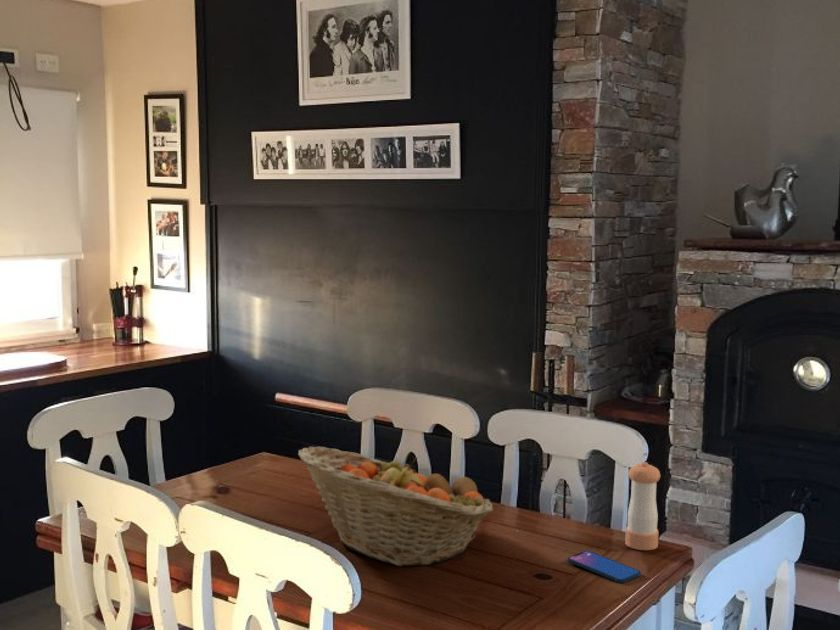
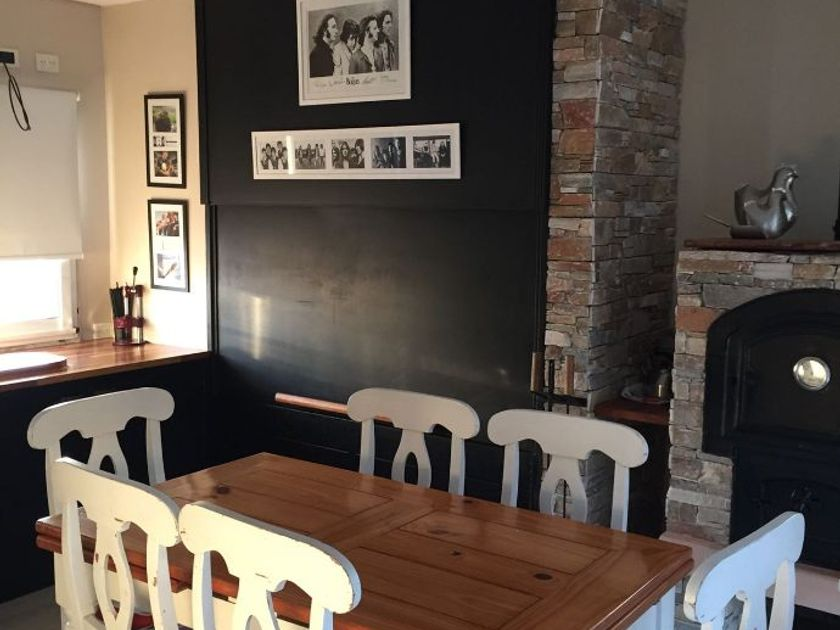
- fruit basket (393, 495)
- smartphone (603, 566)
- pepper shaker (643, 503)
